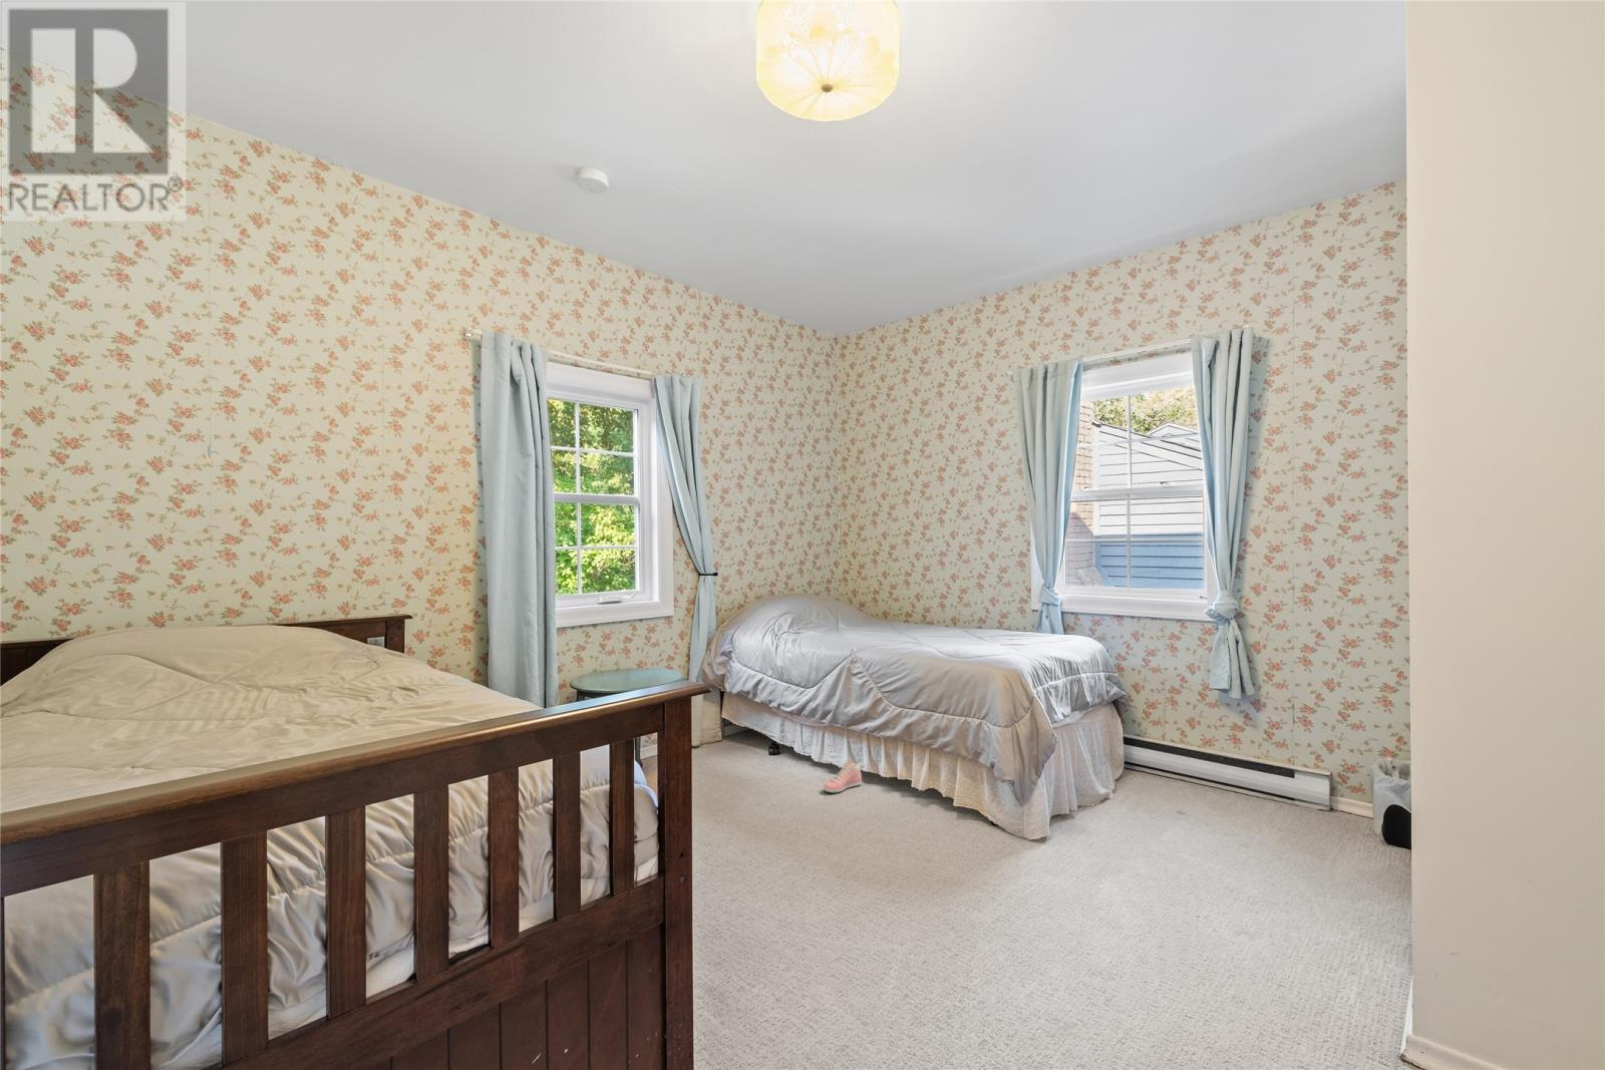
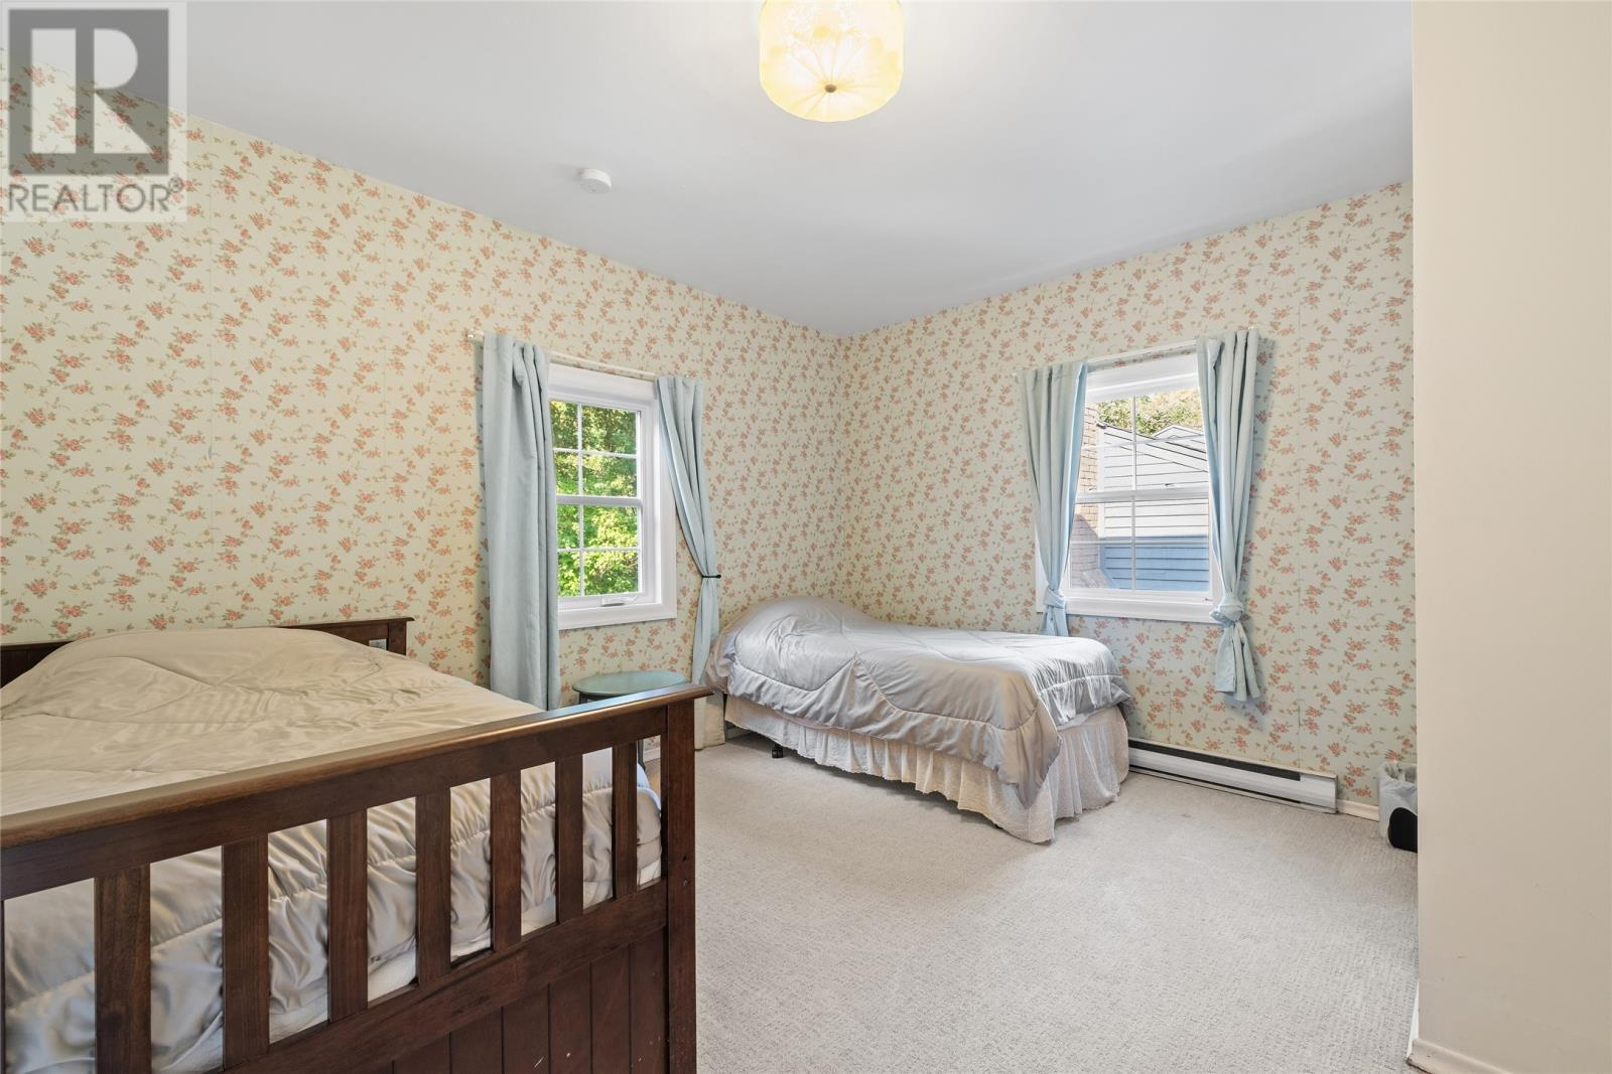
- sneaker (842, 775)
